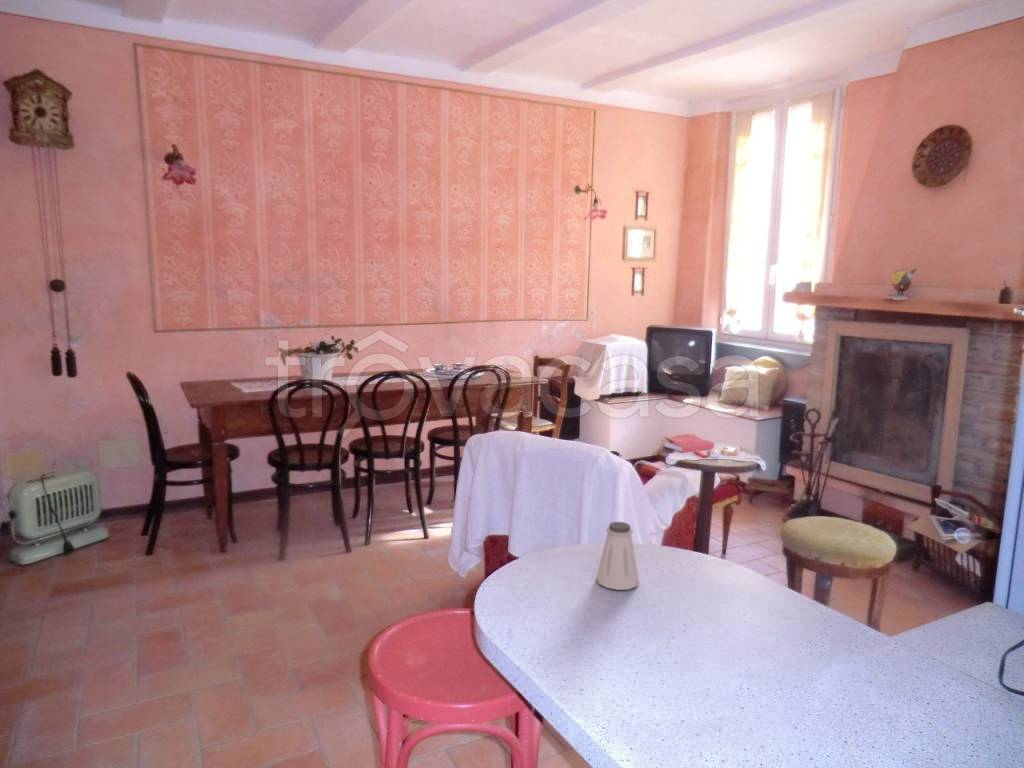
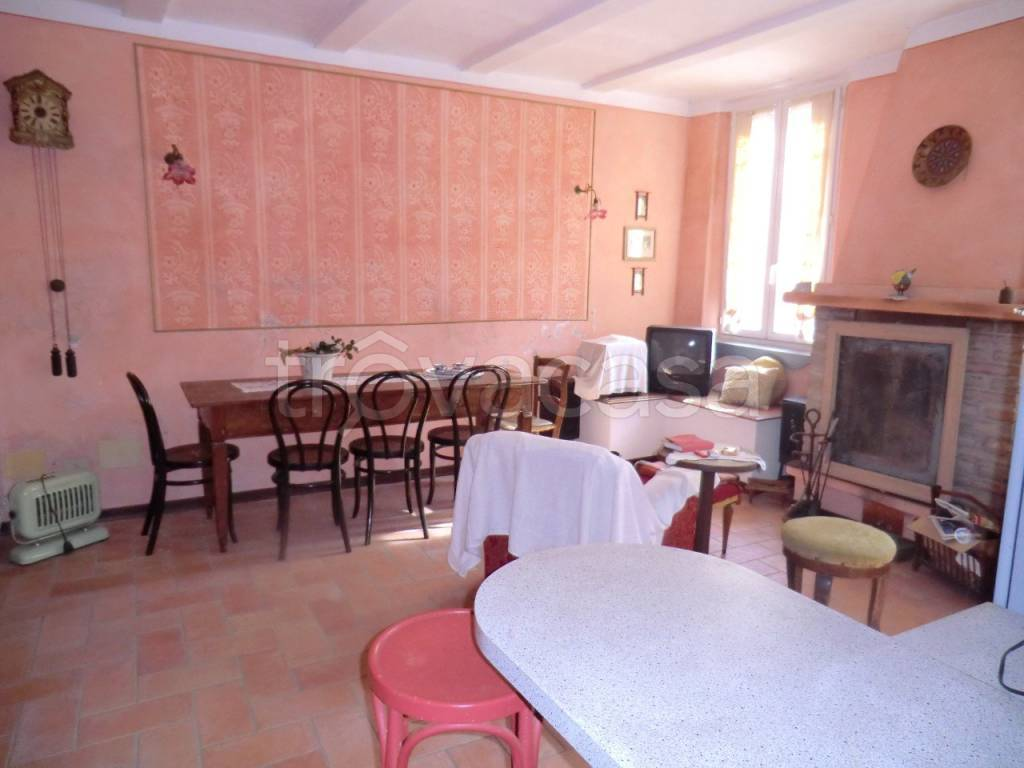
- saltshaker (618, 553)
